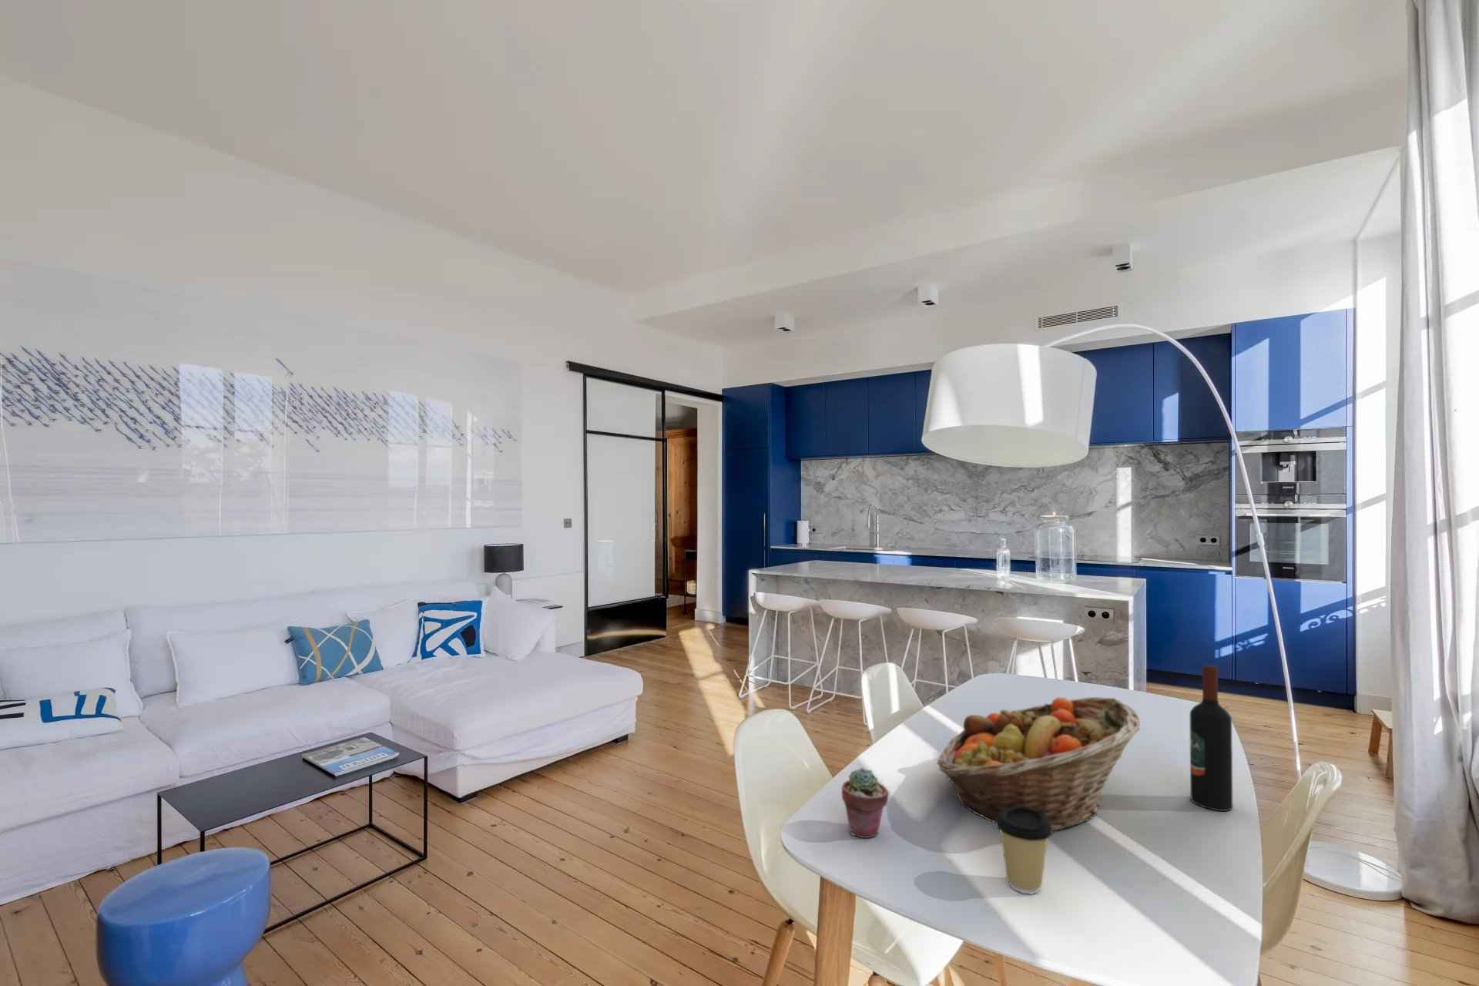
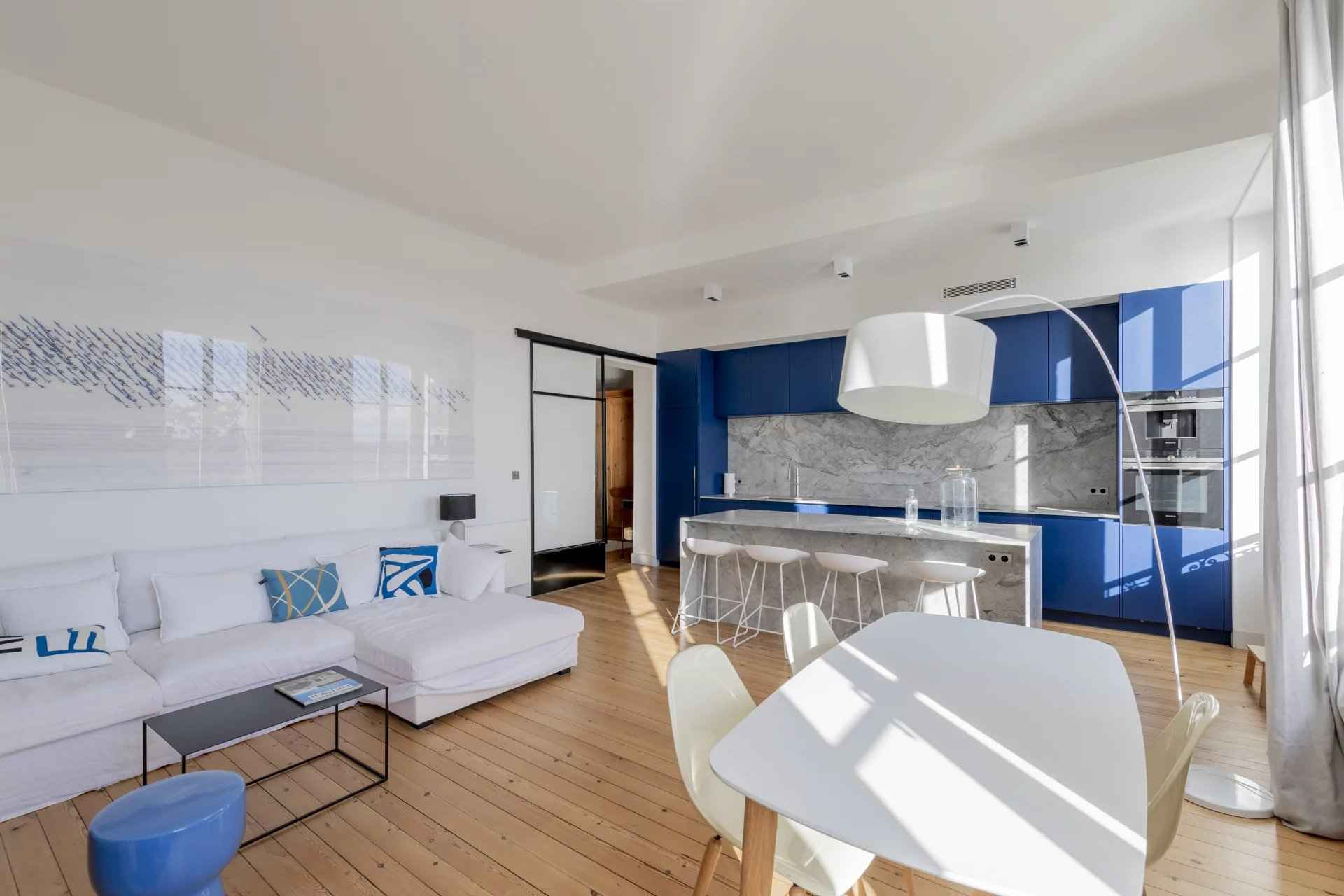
- fruit basket (1036, 751)
- potted succulent (864, 800)
- coffee cup (1023, 850)
- wine bottle (1210, 734)
